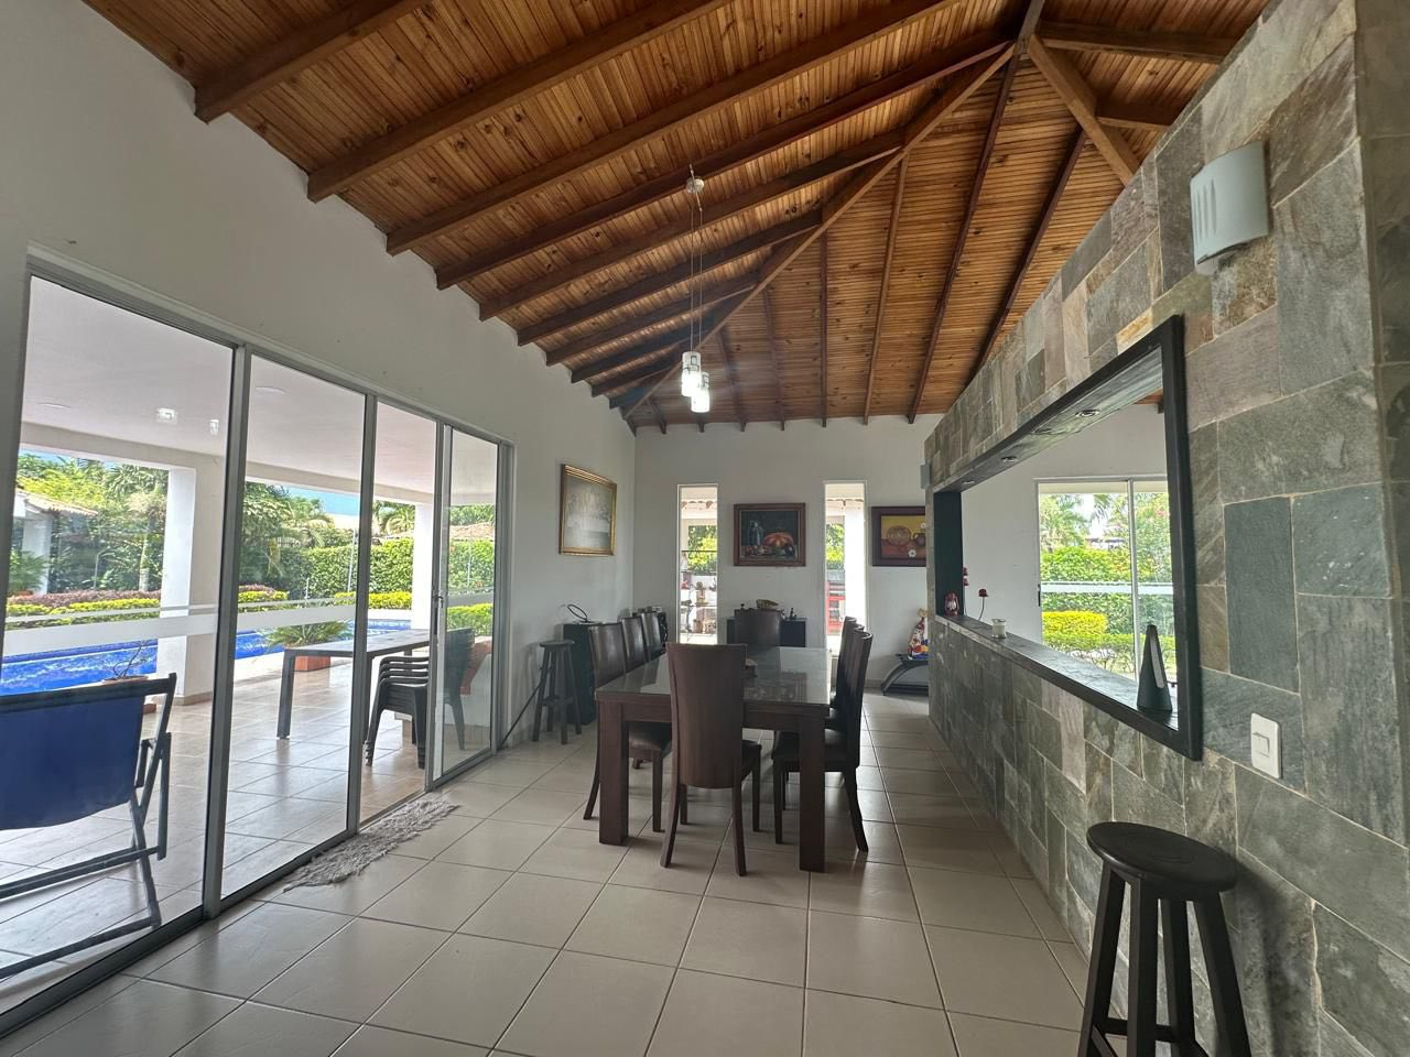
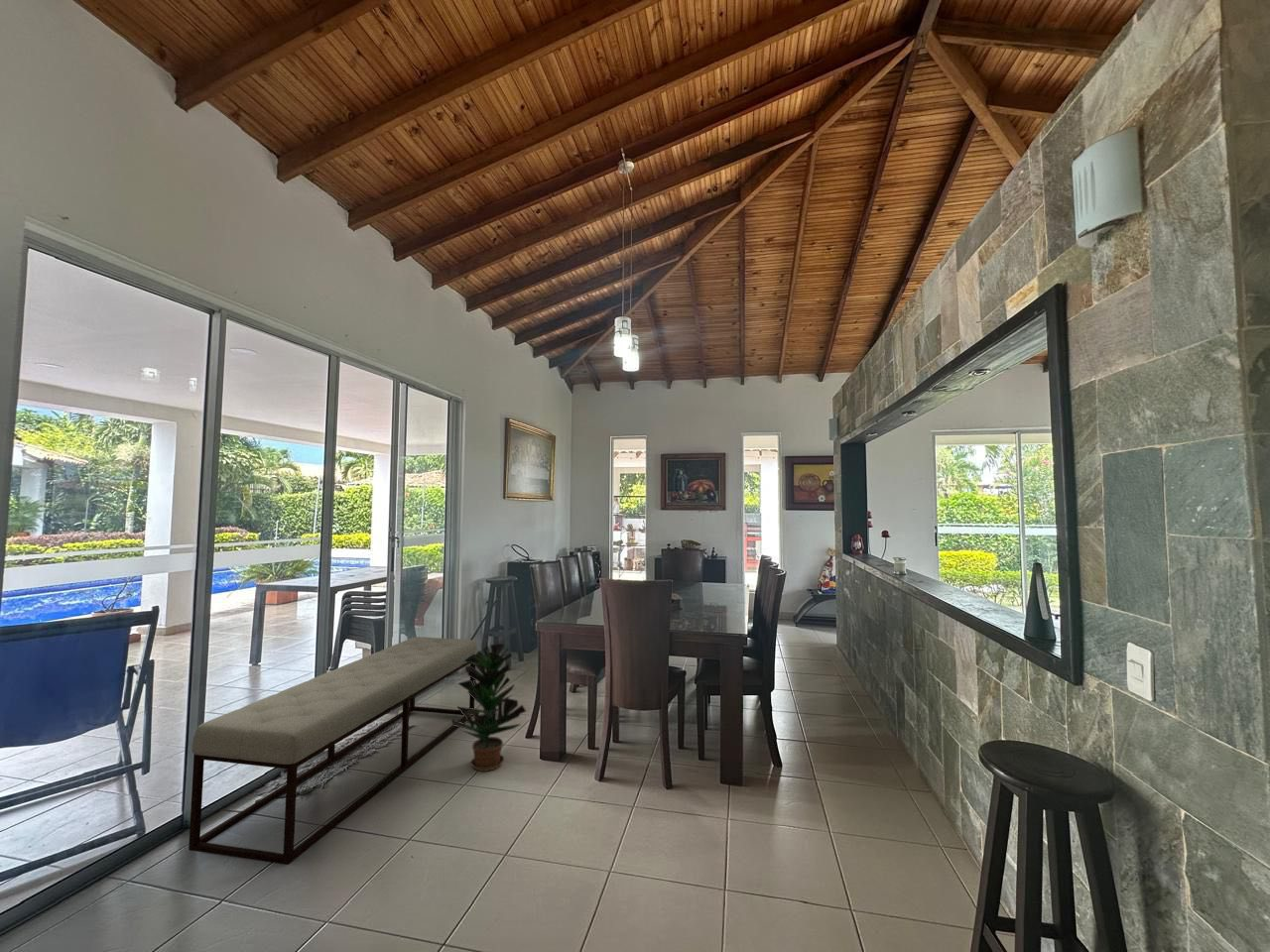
+ bench (368, 718)
+ potted plant (488, 708)
